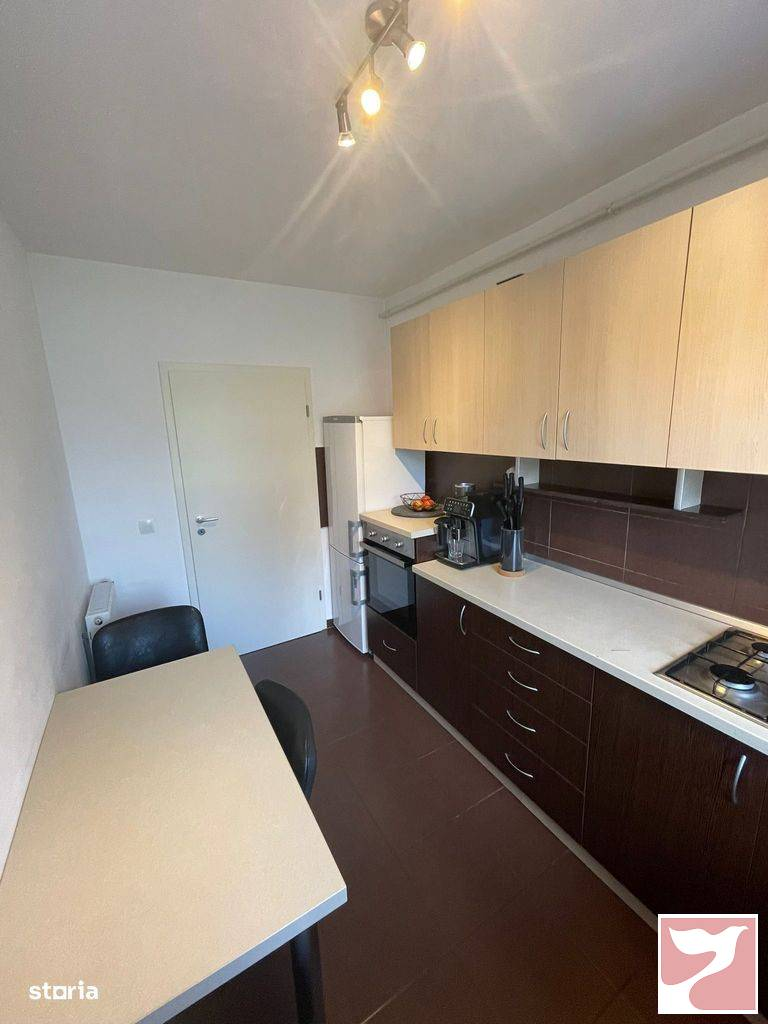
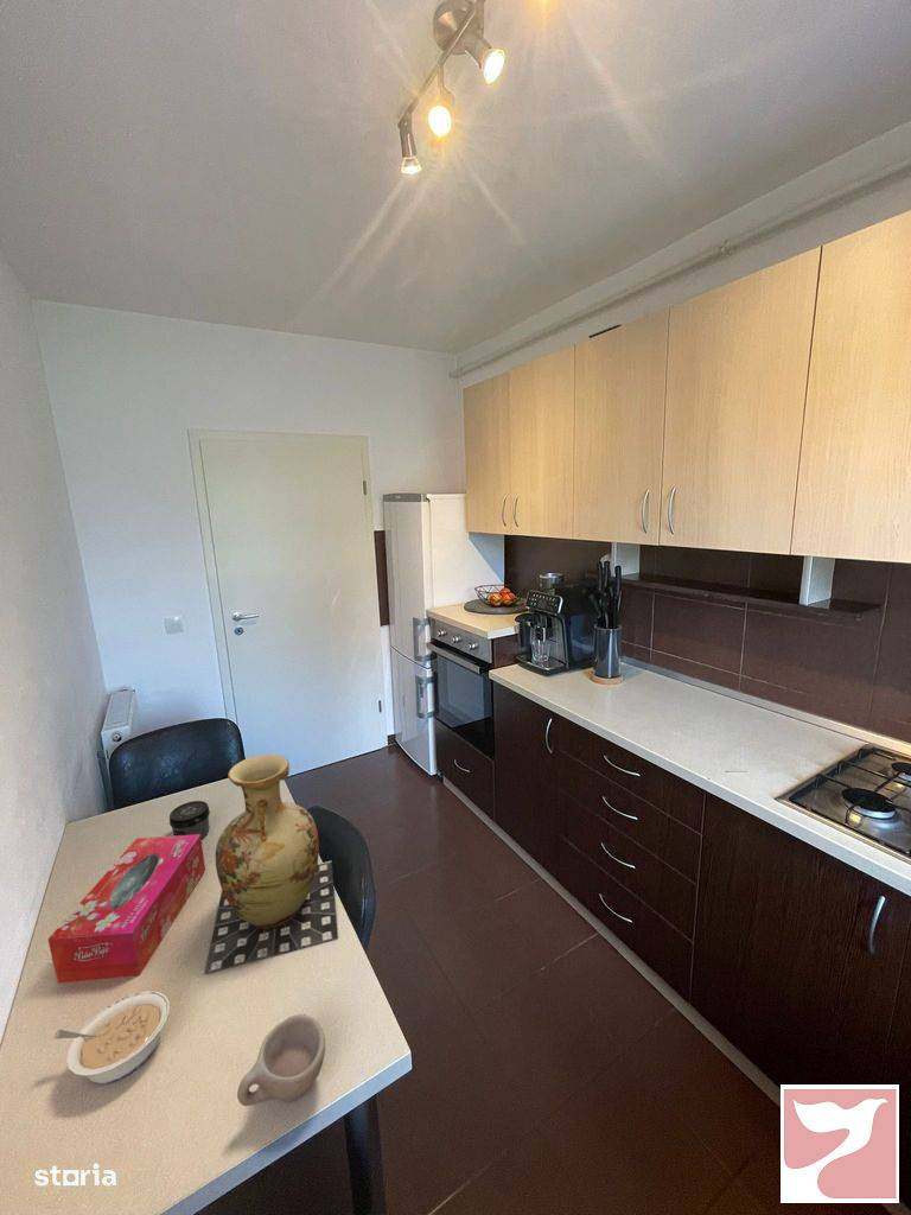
+ vase (268, 841)
+ cup (284, 1073)
+ legume (117, 1041)
+ tissue box (138, 898)
+ jar (190, 822)
